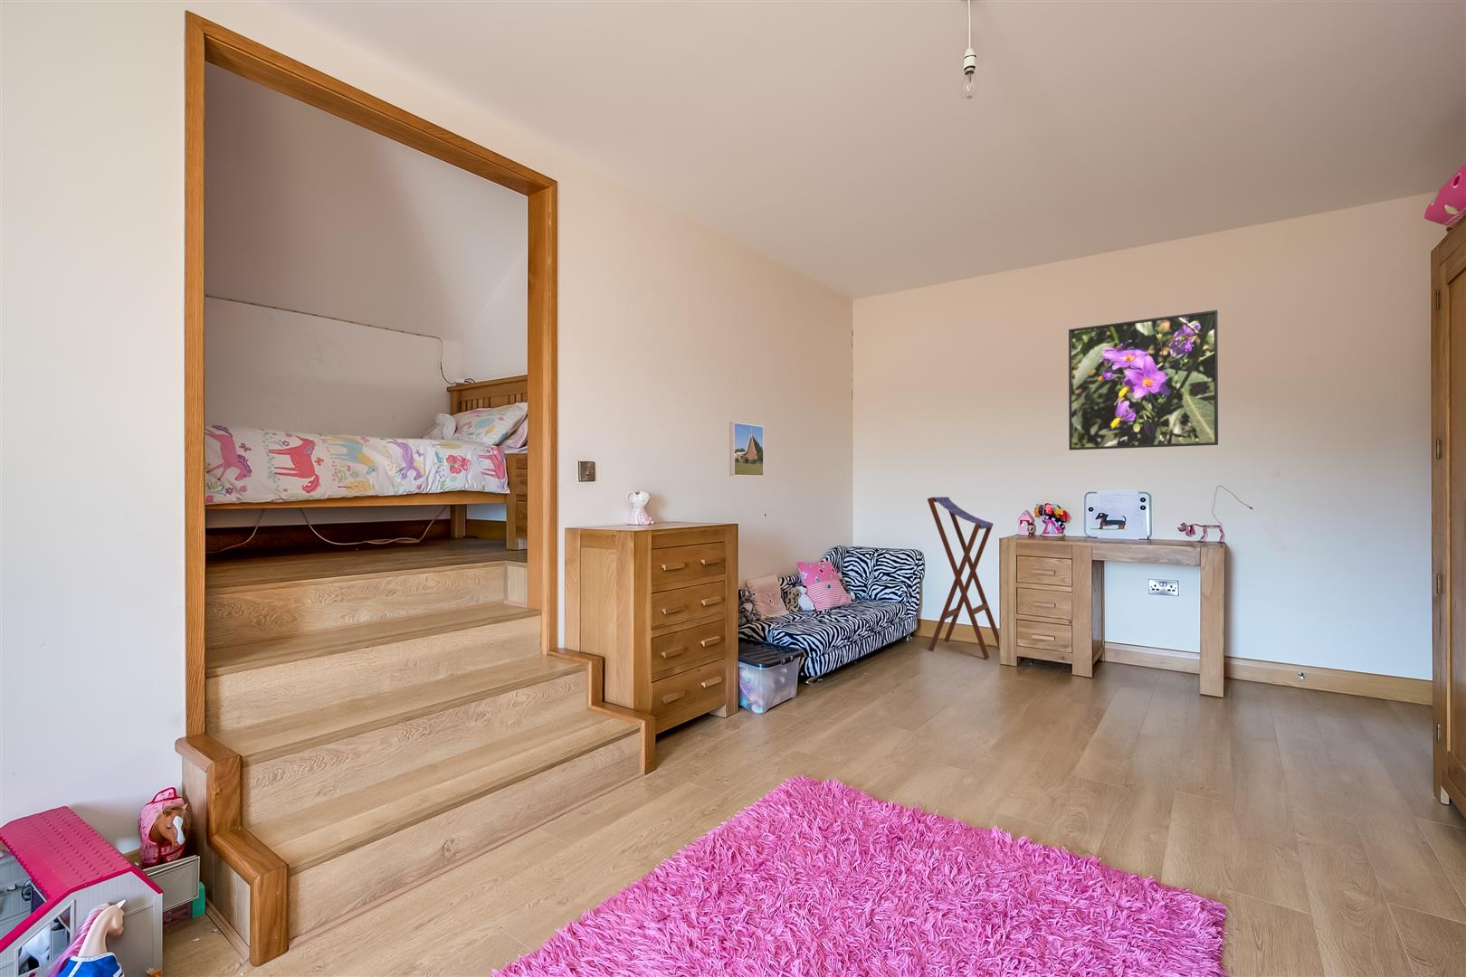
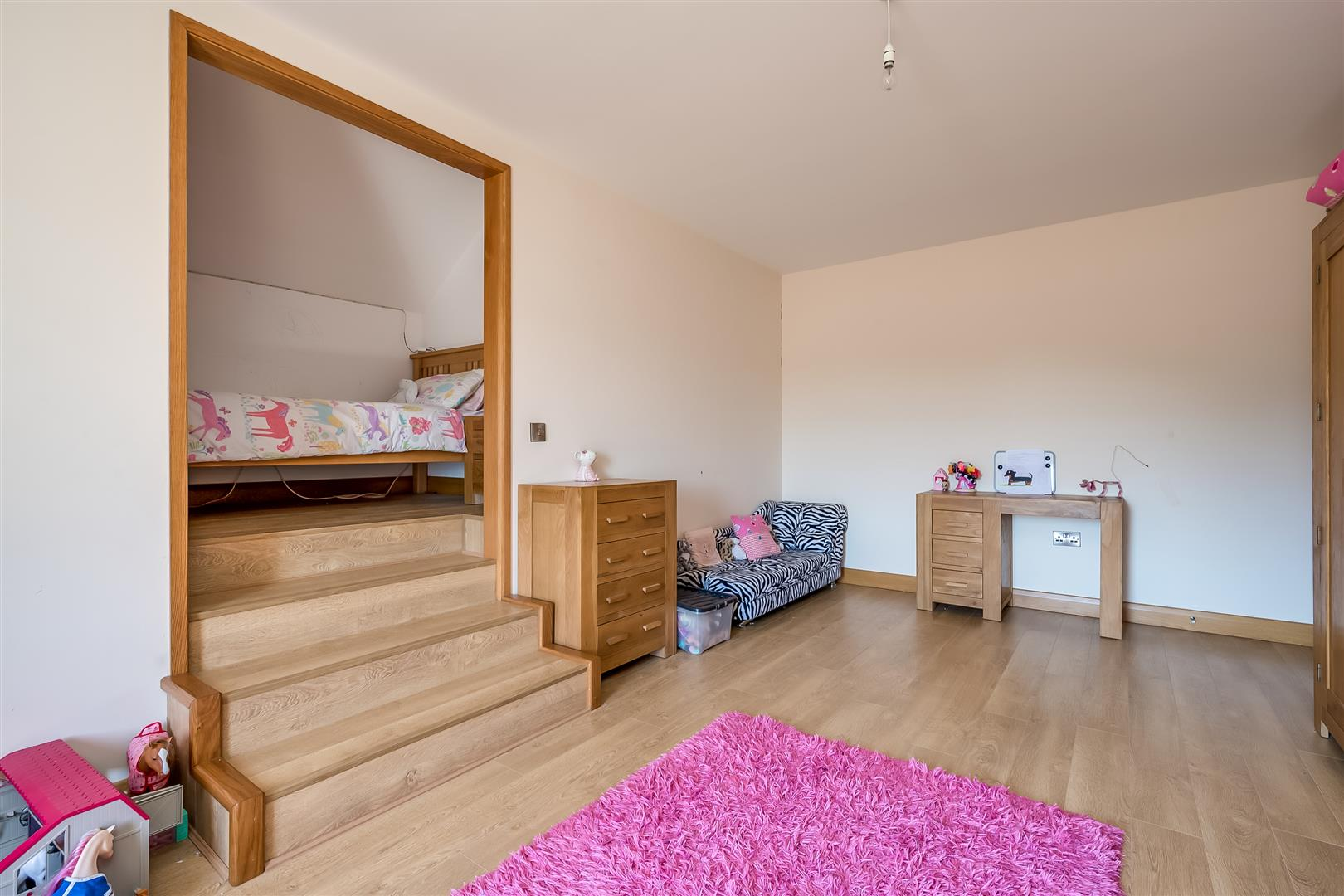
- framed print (746, 449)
- stool (963, 570)
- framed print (1140, 384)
